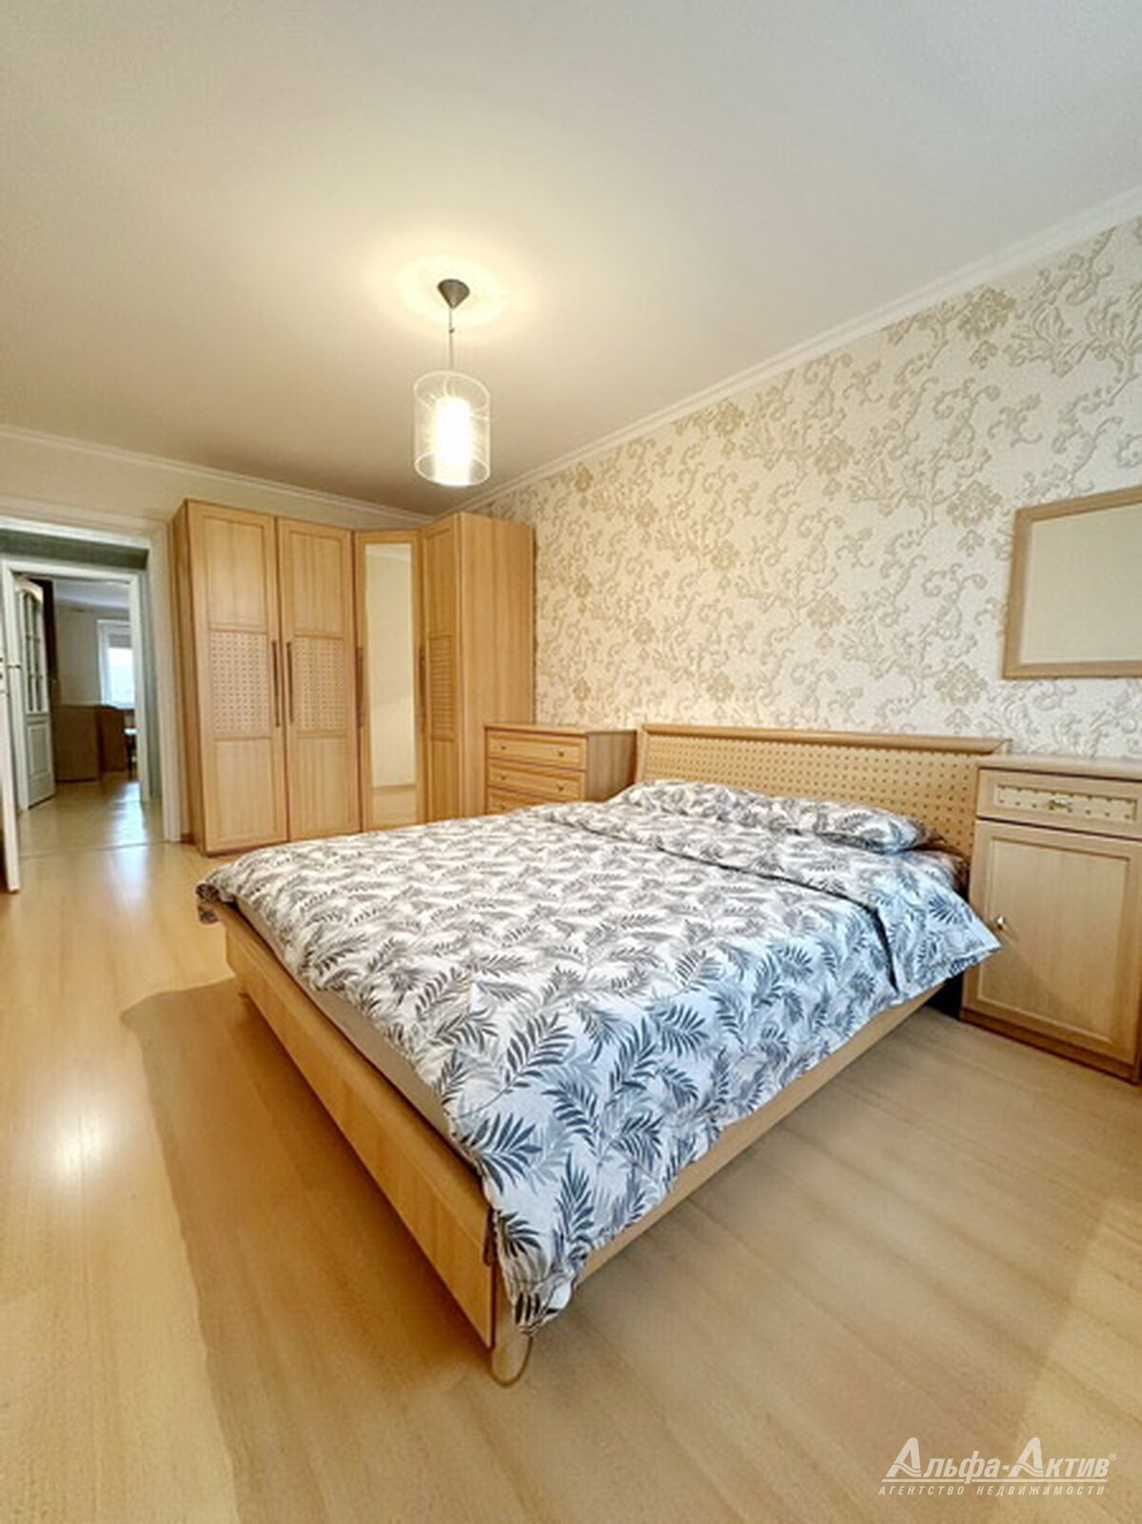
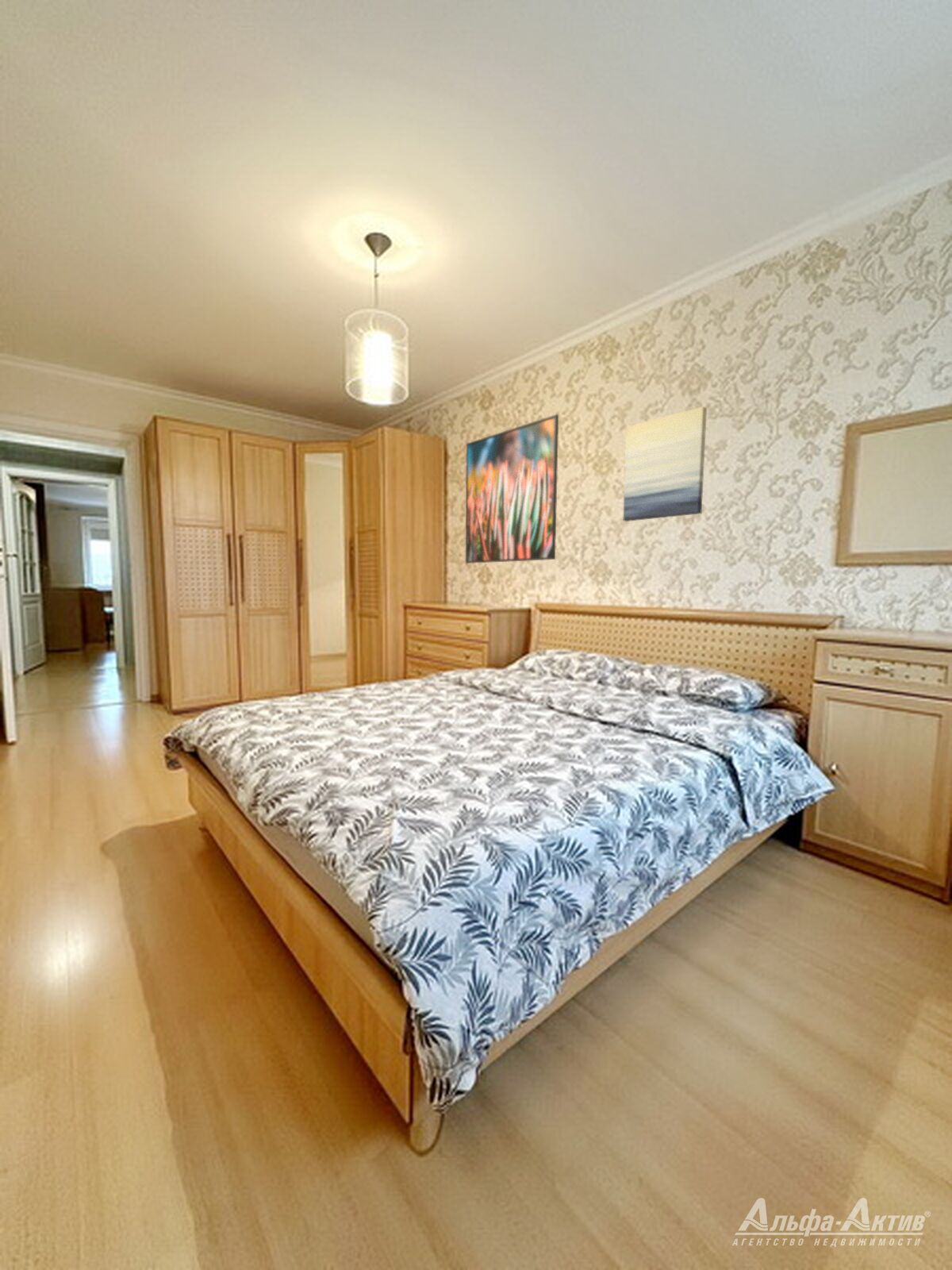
+ wall art (662, 468)
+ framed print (507, 496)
